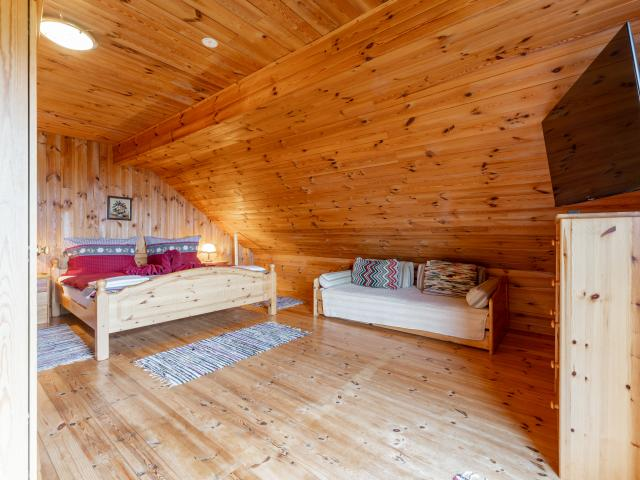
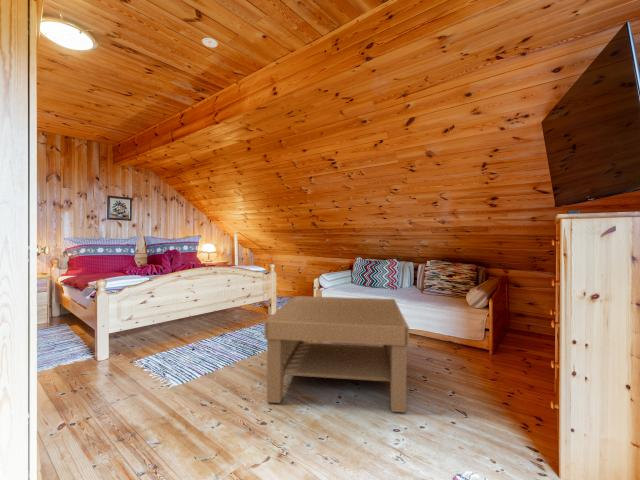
+ coffee table (339, 341)
